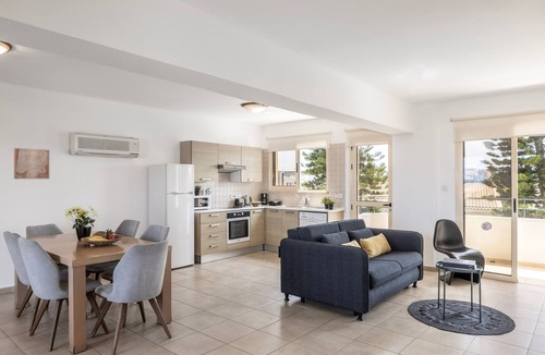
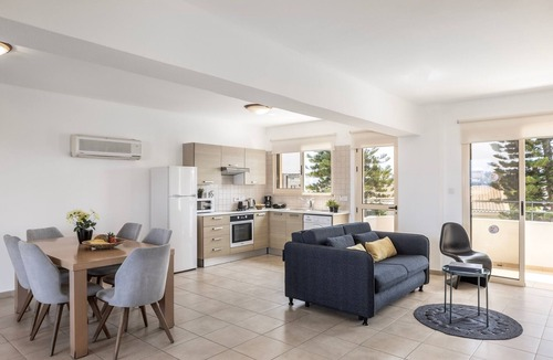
- wall art (32, 163)
